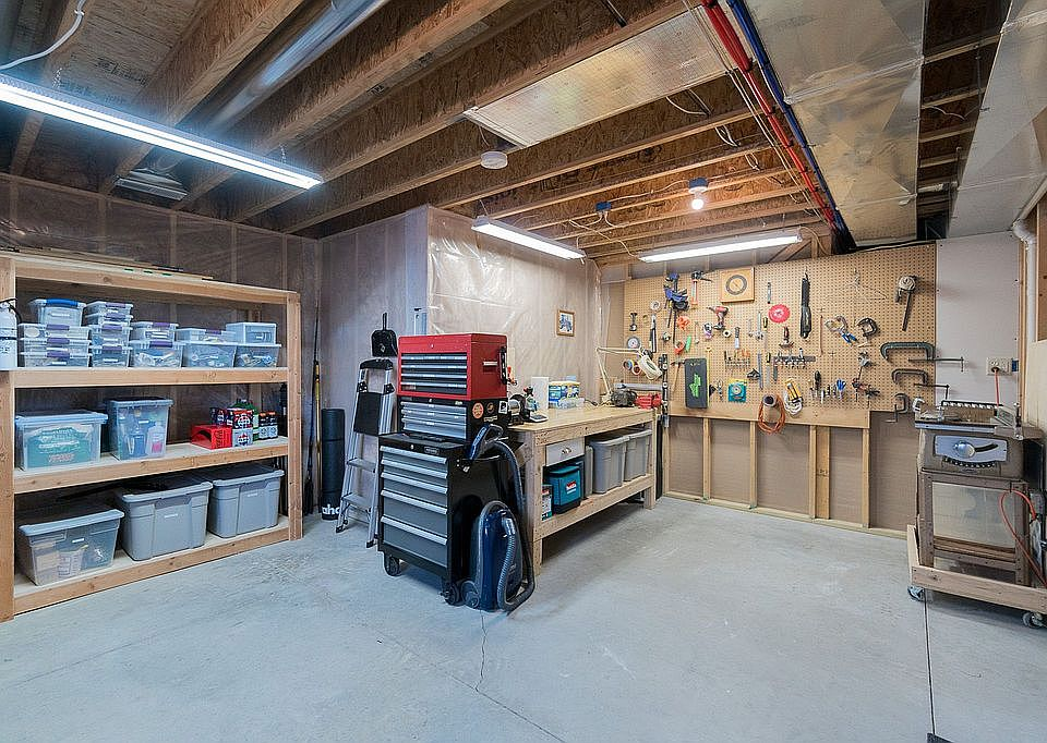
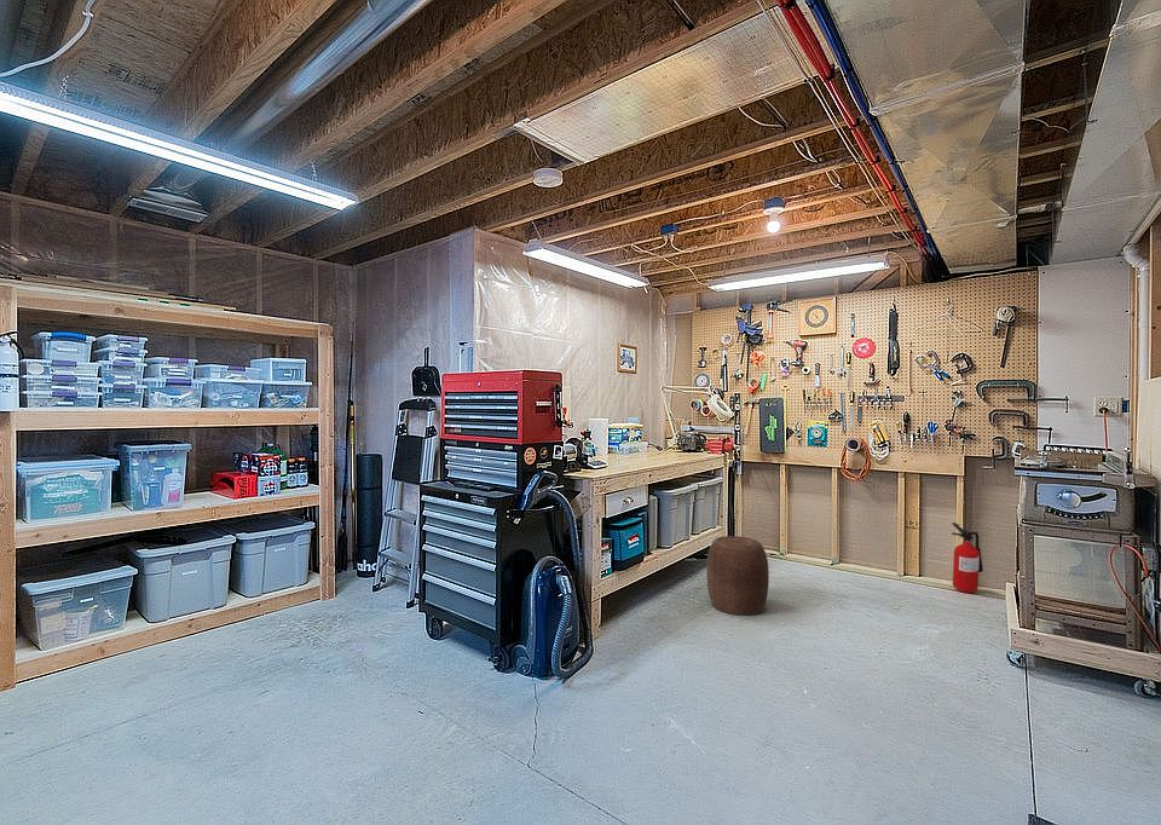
+ fire extinguisher (966, 558)
+ stool (737, 573)
